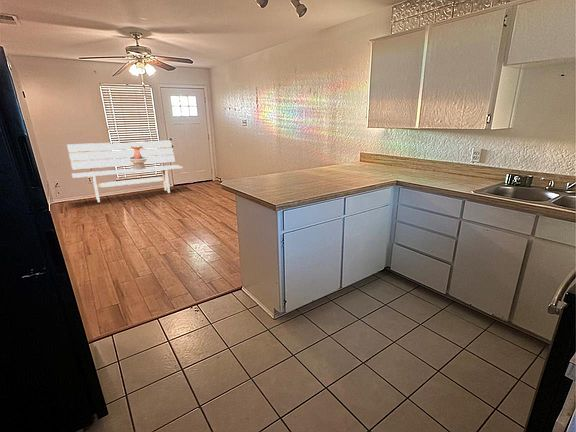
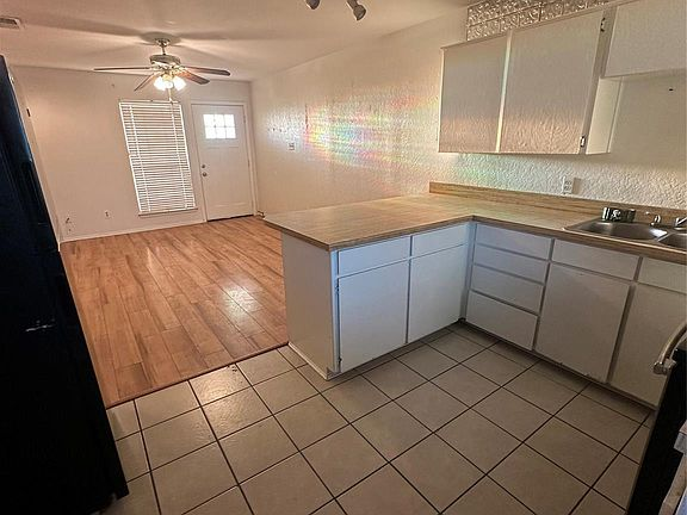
- decorative urn (137, 157)
- bench (129, 169)
